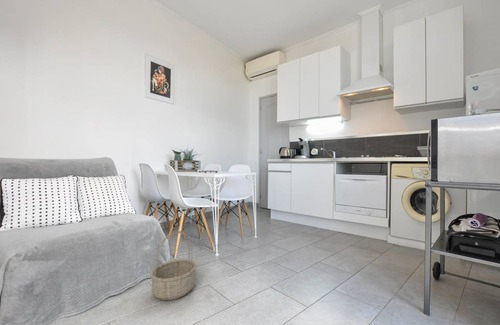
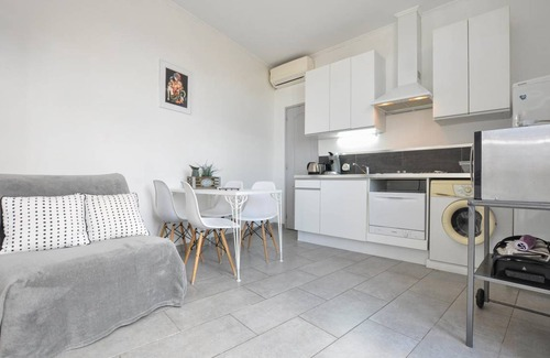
- basket (174, 261)
